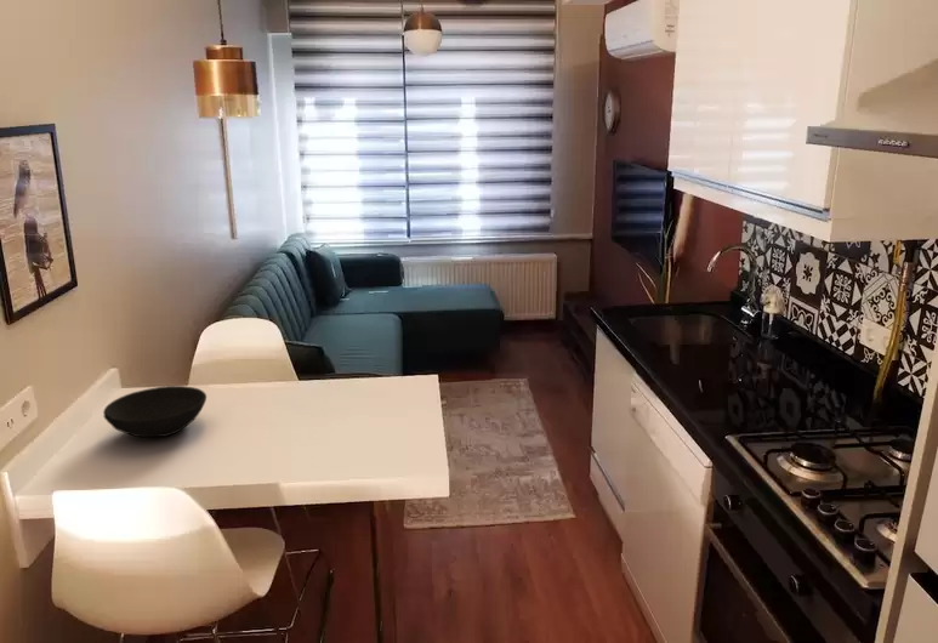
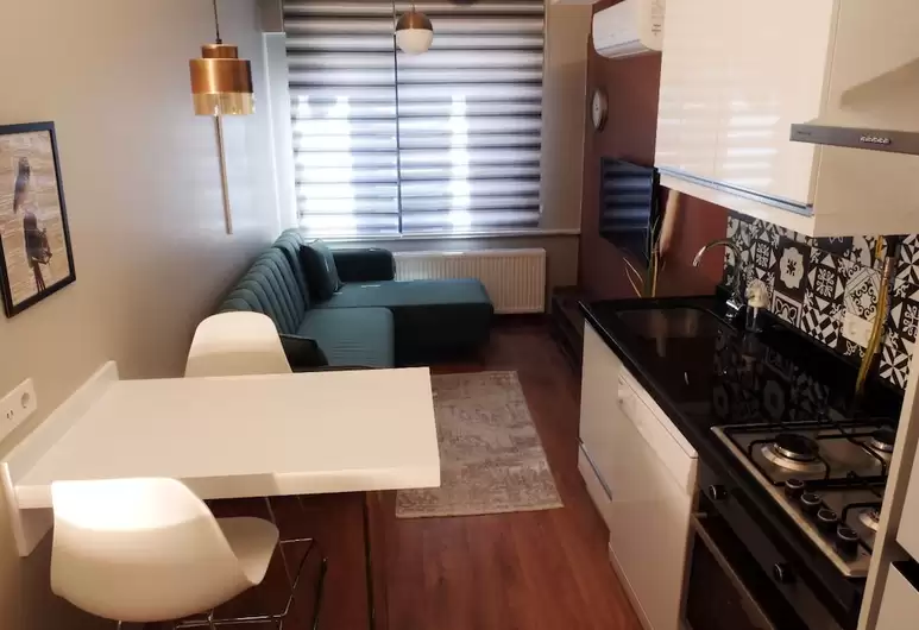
- bowl (158, 415)
